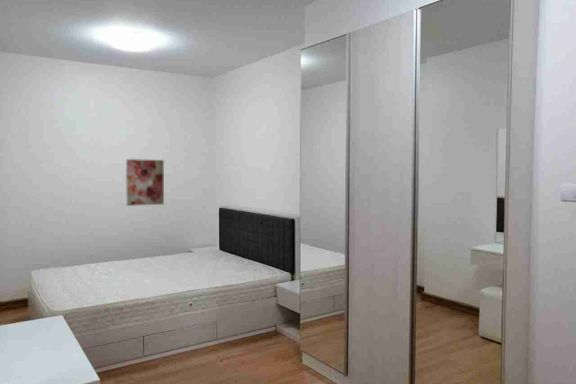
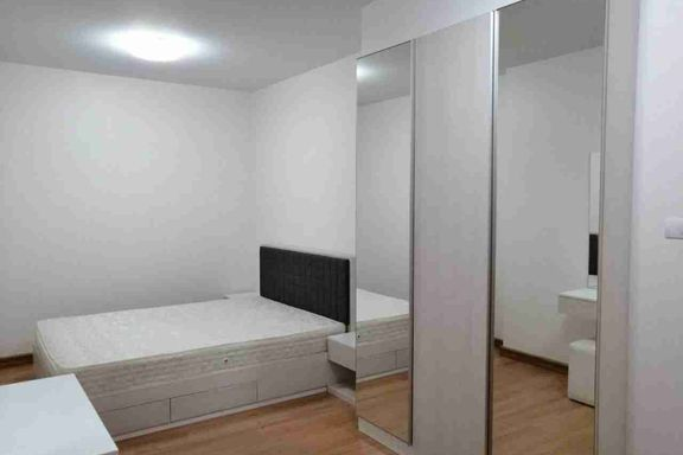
- wall art (145, 182)
